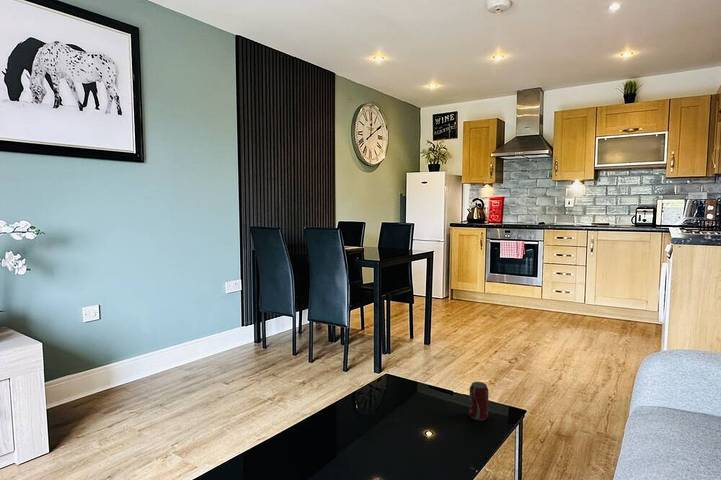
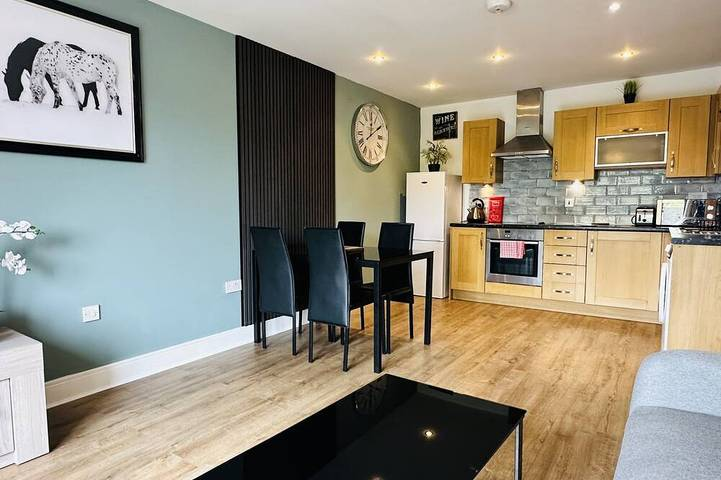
- beverage can (478, 400)
